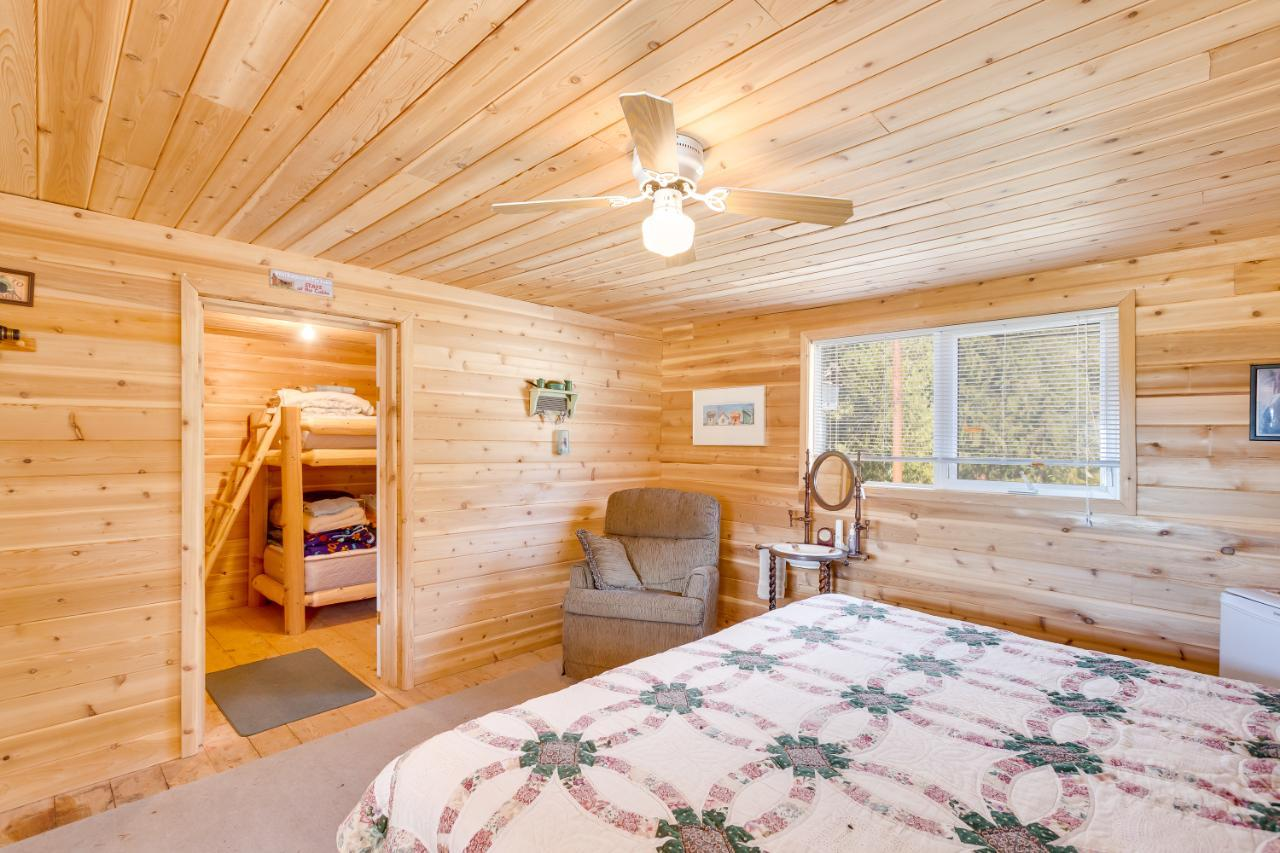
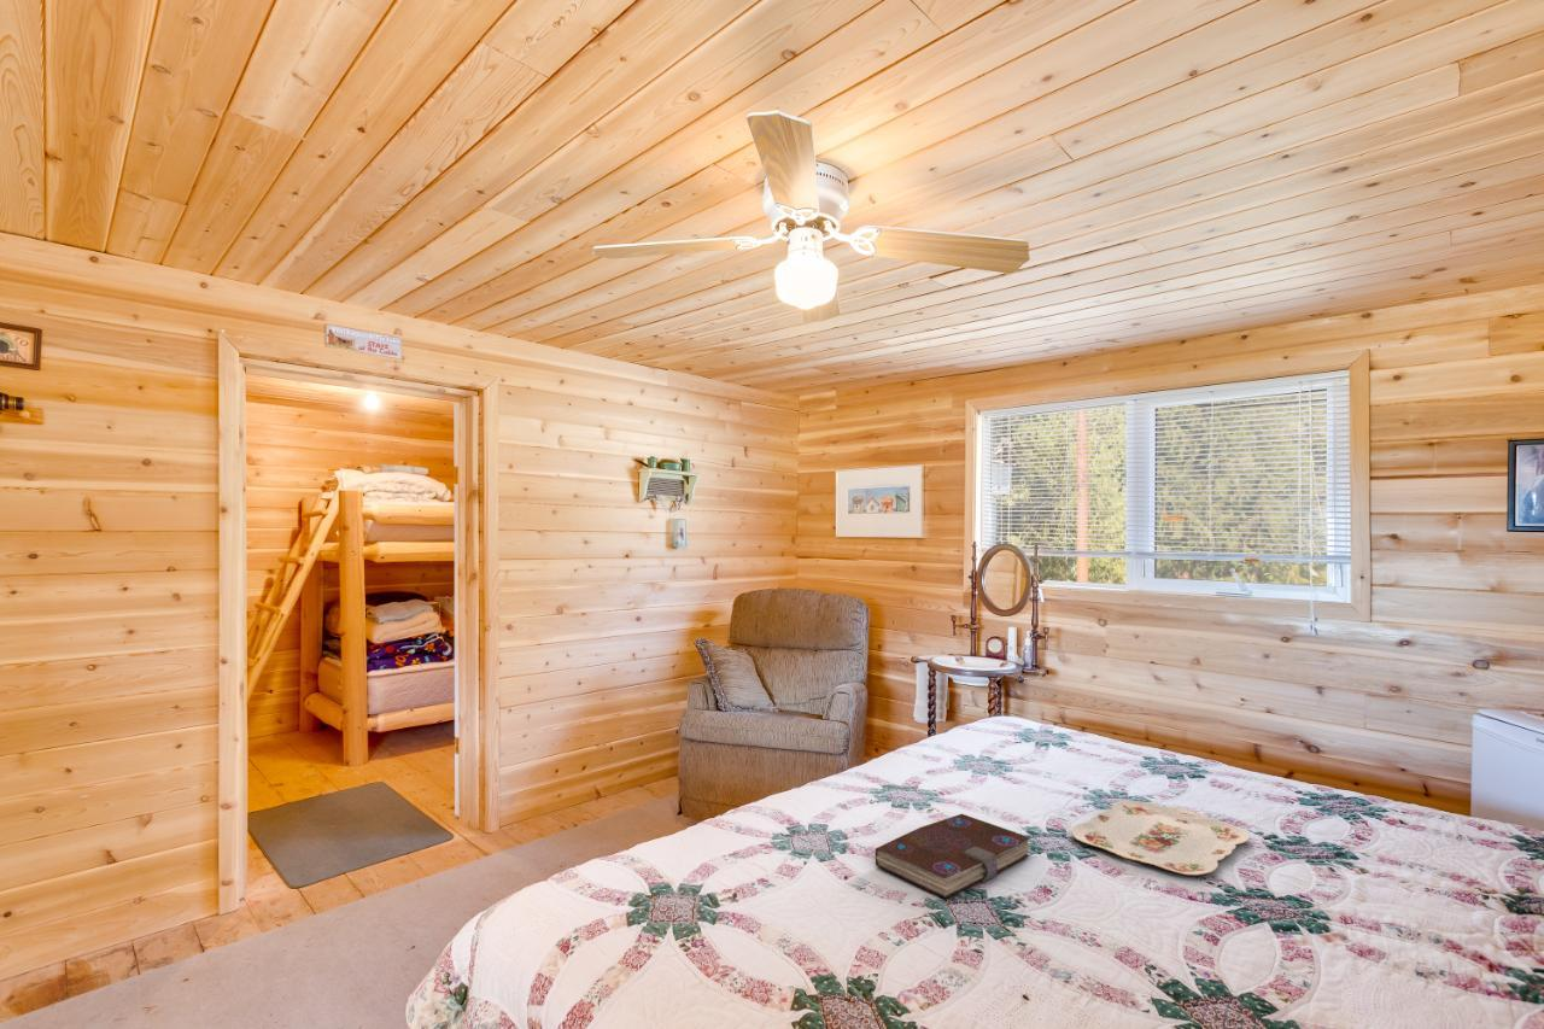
+ serving tray (1159, 835)
+ book (954, 849)
